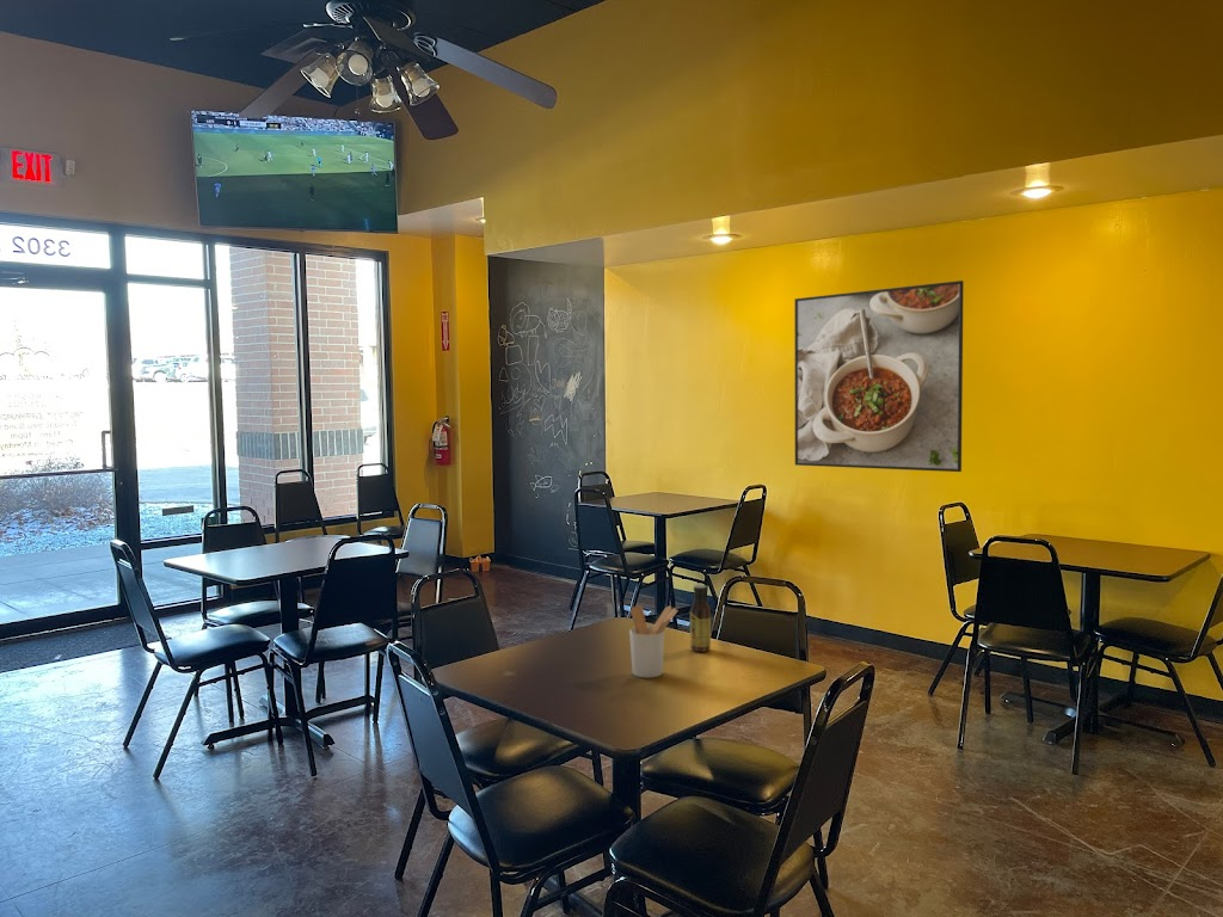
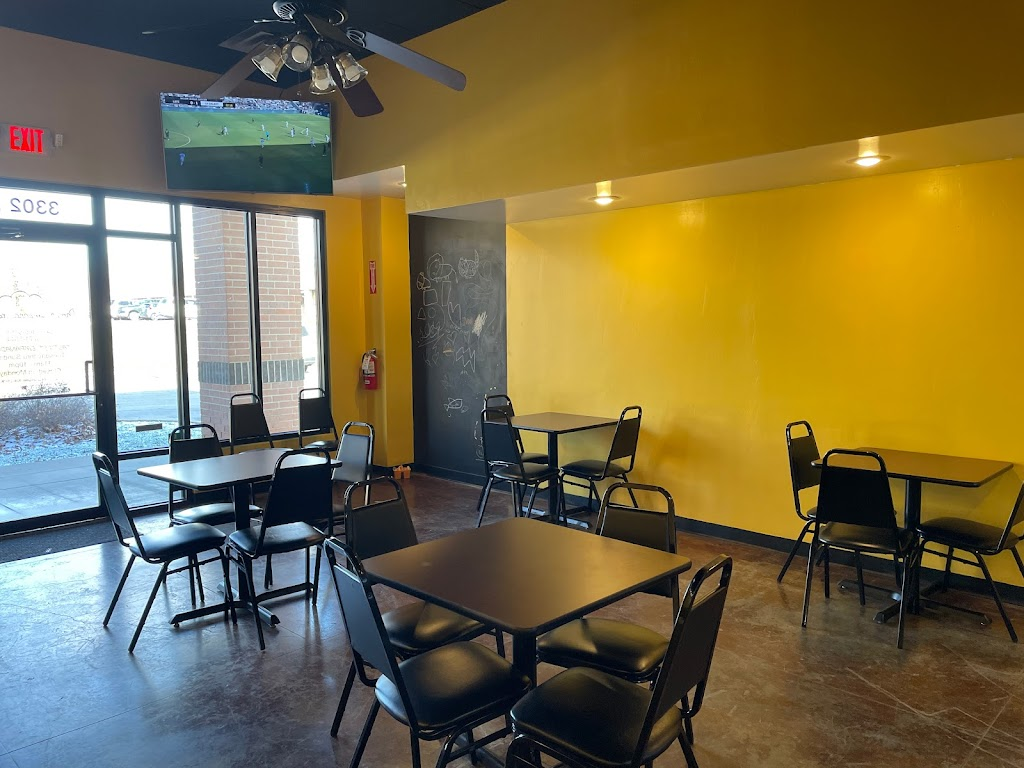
- utensil holder (654, 639)
- sauce bottle (700, 617)
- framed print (872, 380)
